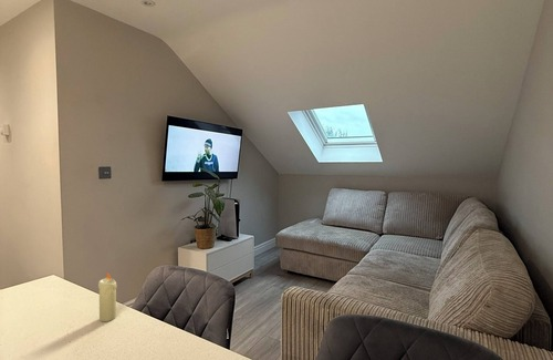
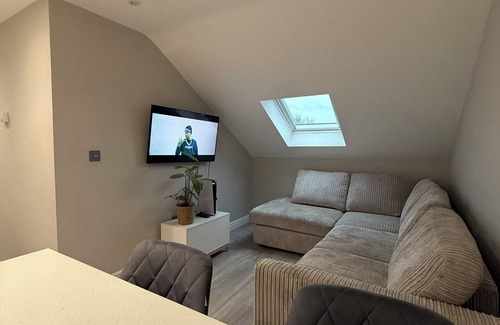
- candle (107, 295)
